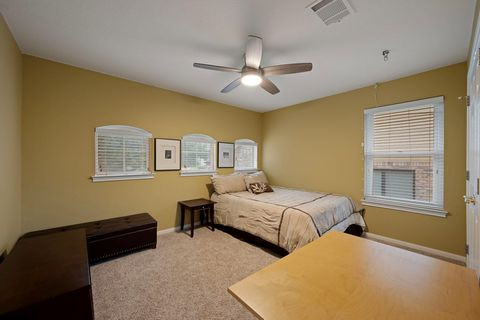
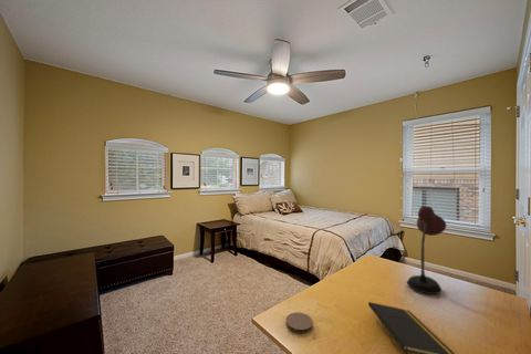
+ notepad (406, 326)
+ desk lamp (423, 246)
+ coaster (299, 322)
